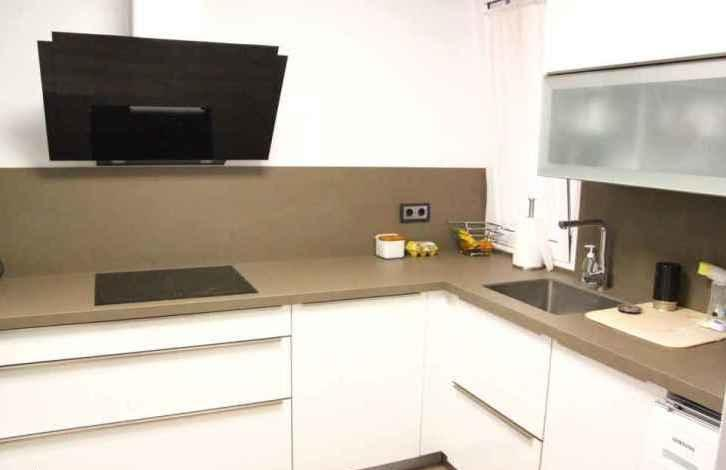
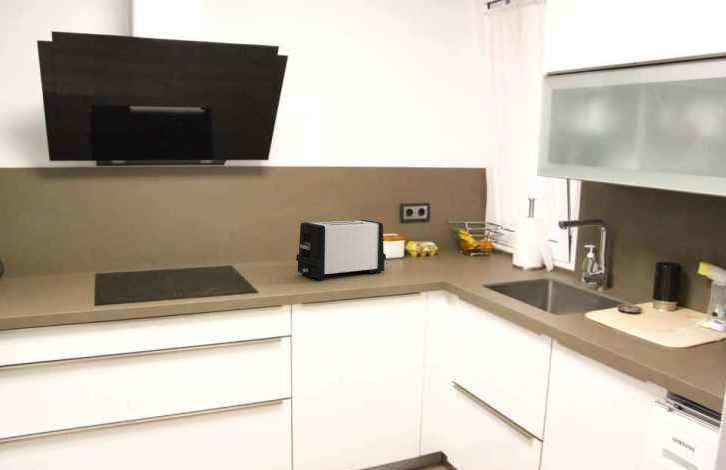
+ toaster (340, 248)
